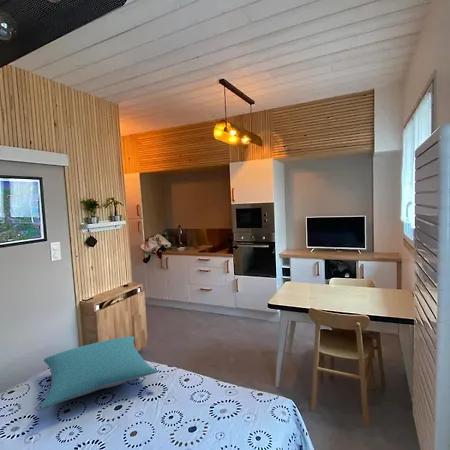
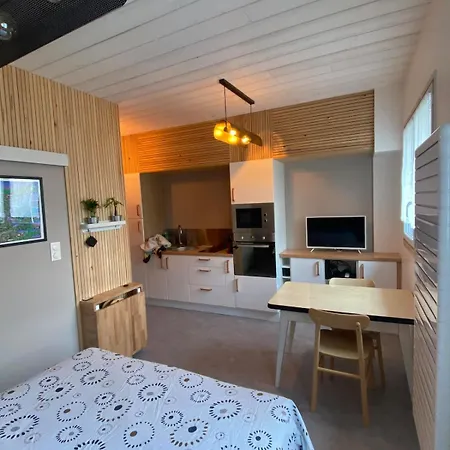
- pillow (97, 365)
